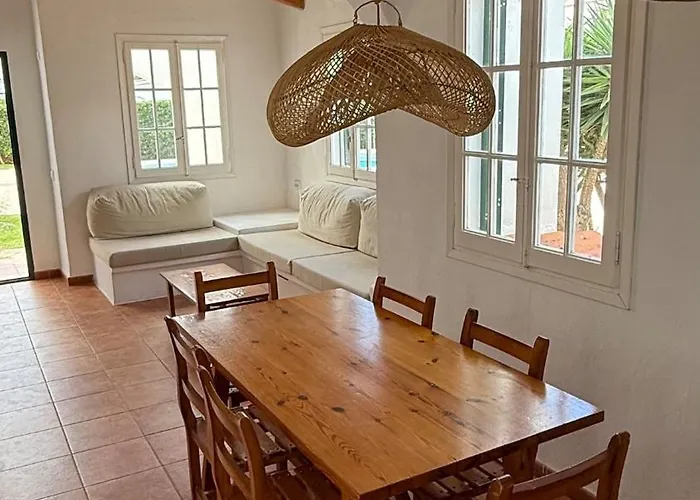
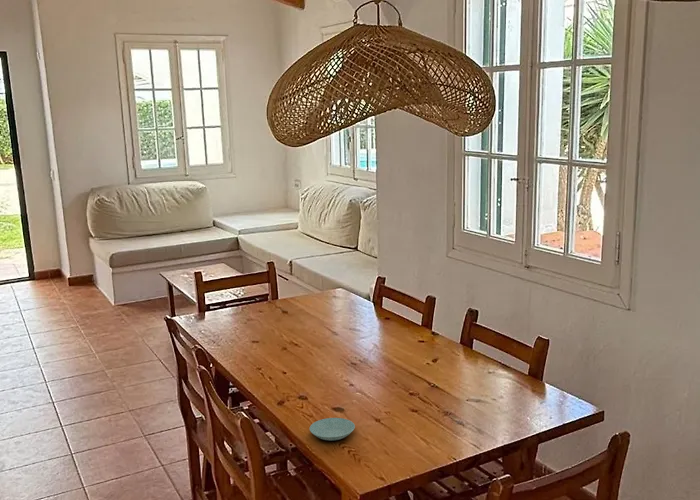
+ saucer (332, 430)
